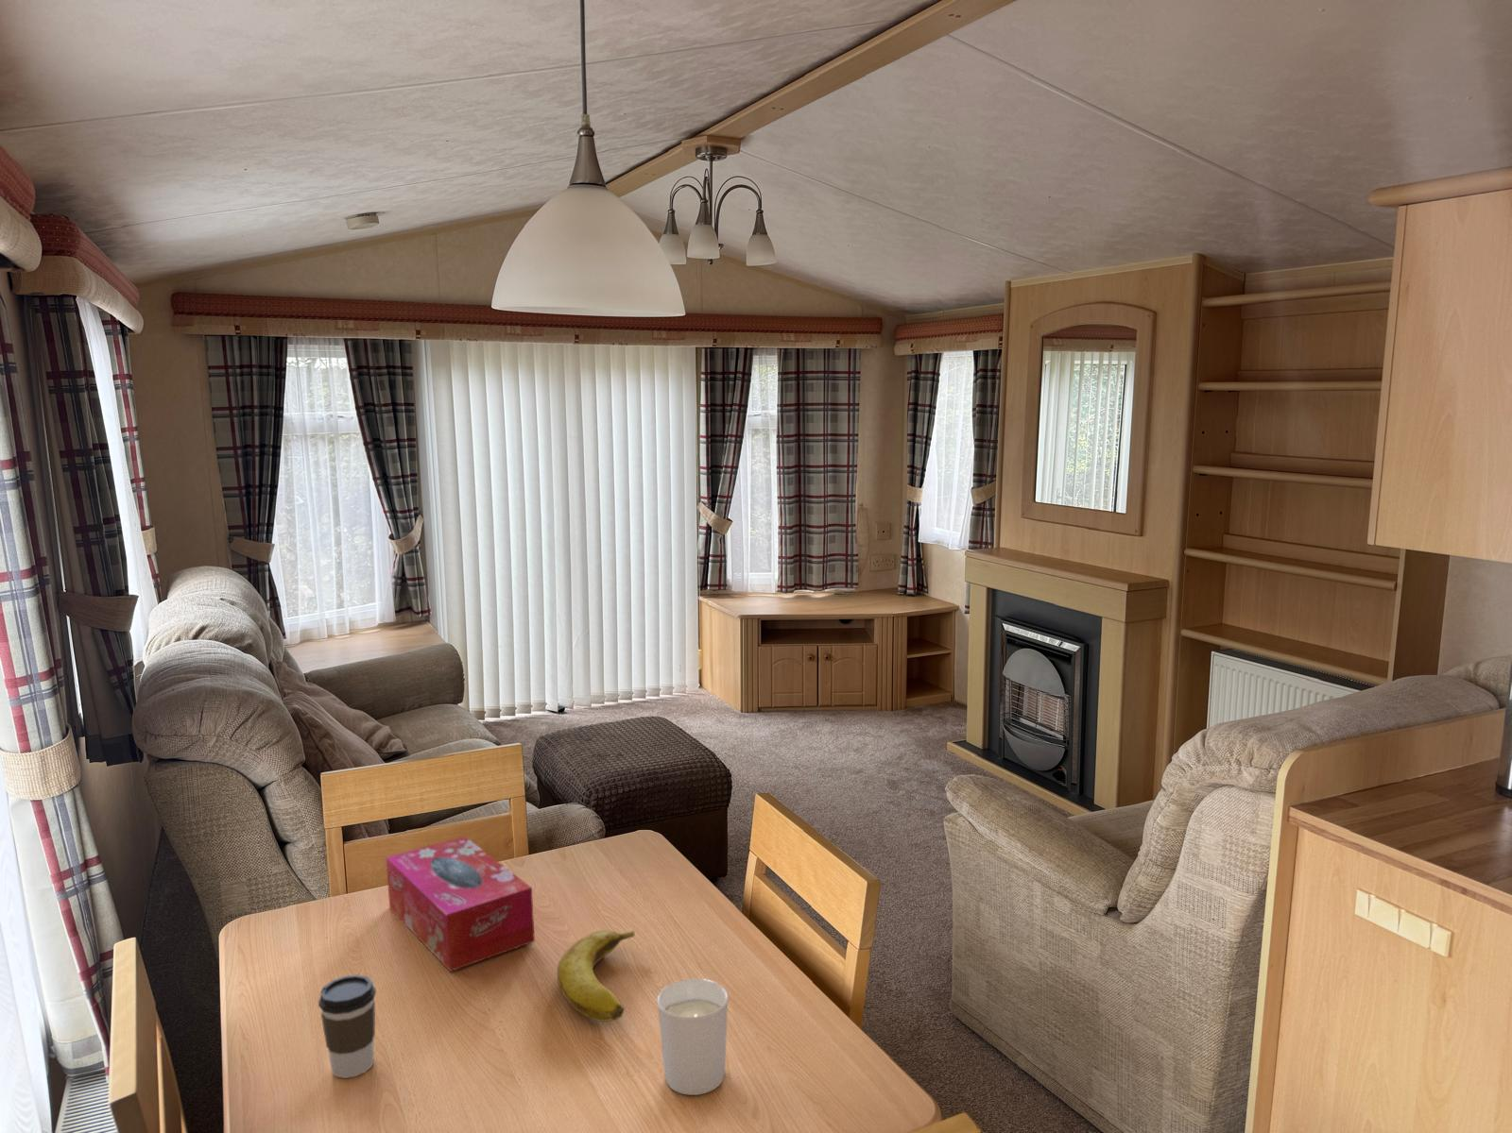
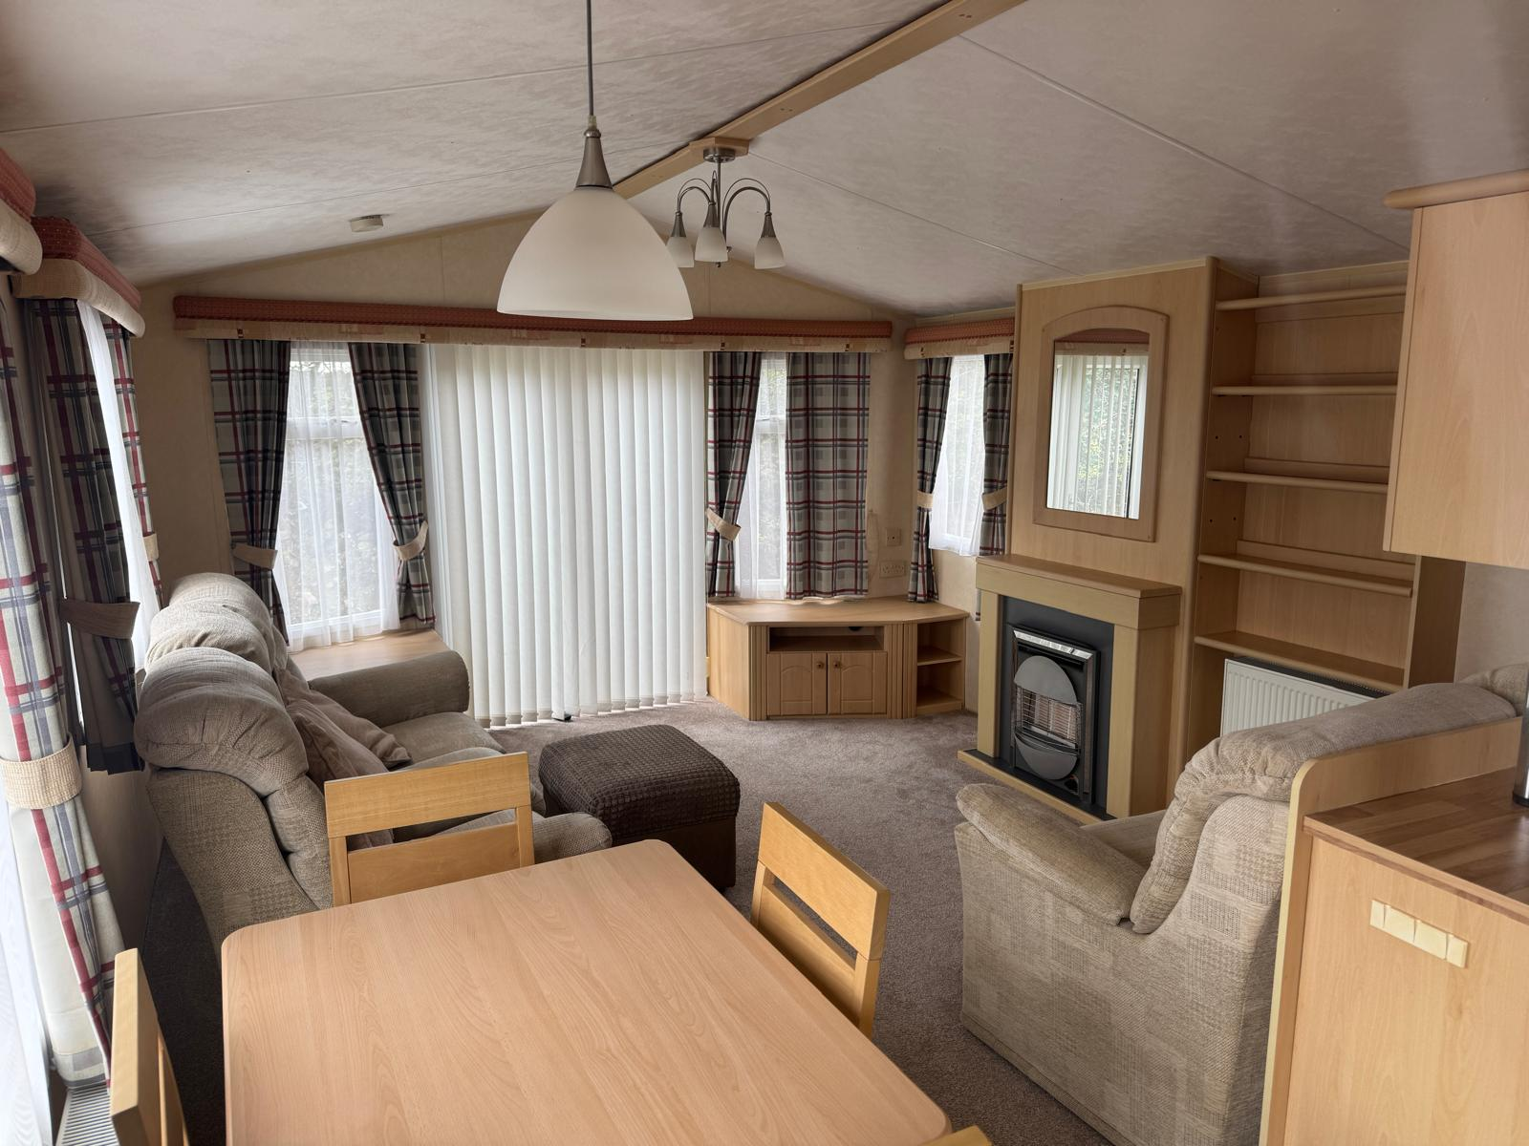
- tissue box (457, 897)
- candle holder (694, 1037)
- banana (600, 959)
- coffee cup (350, 1026)
